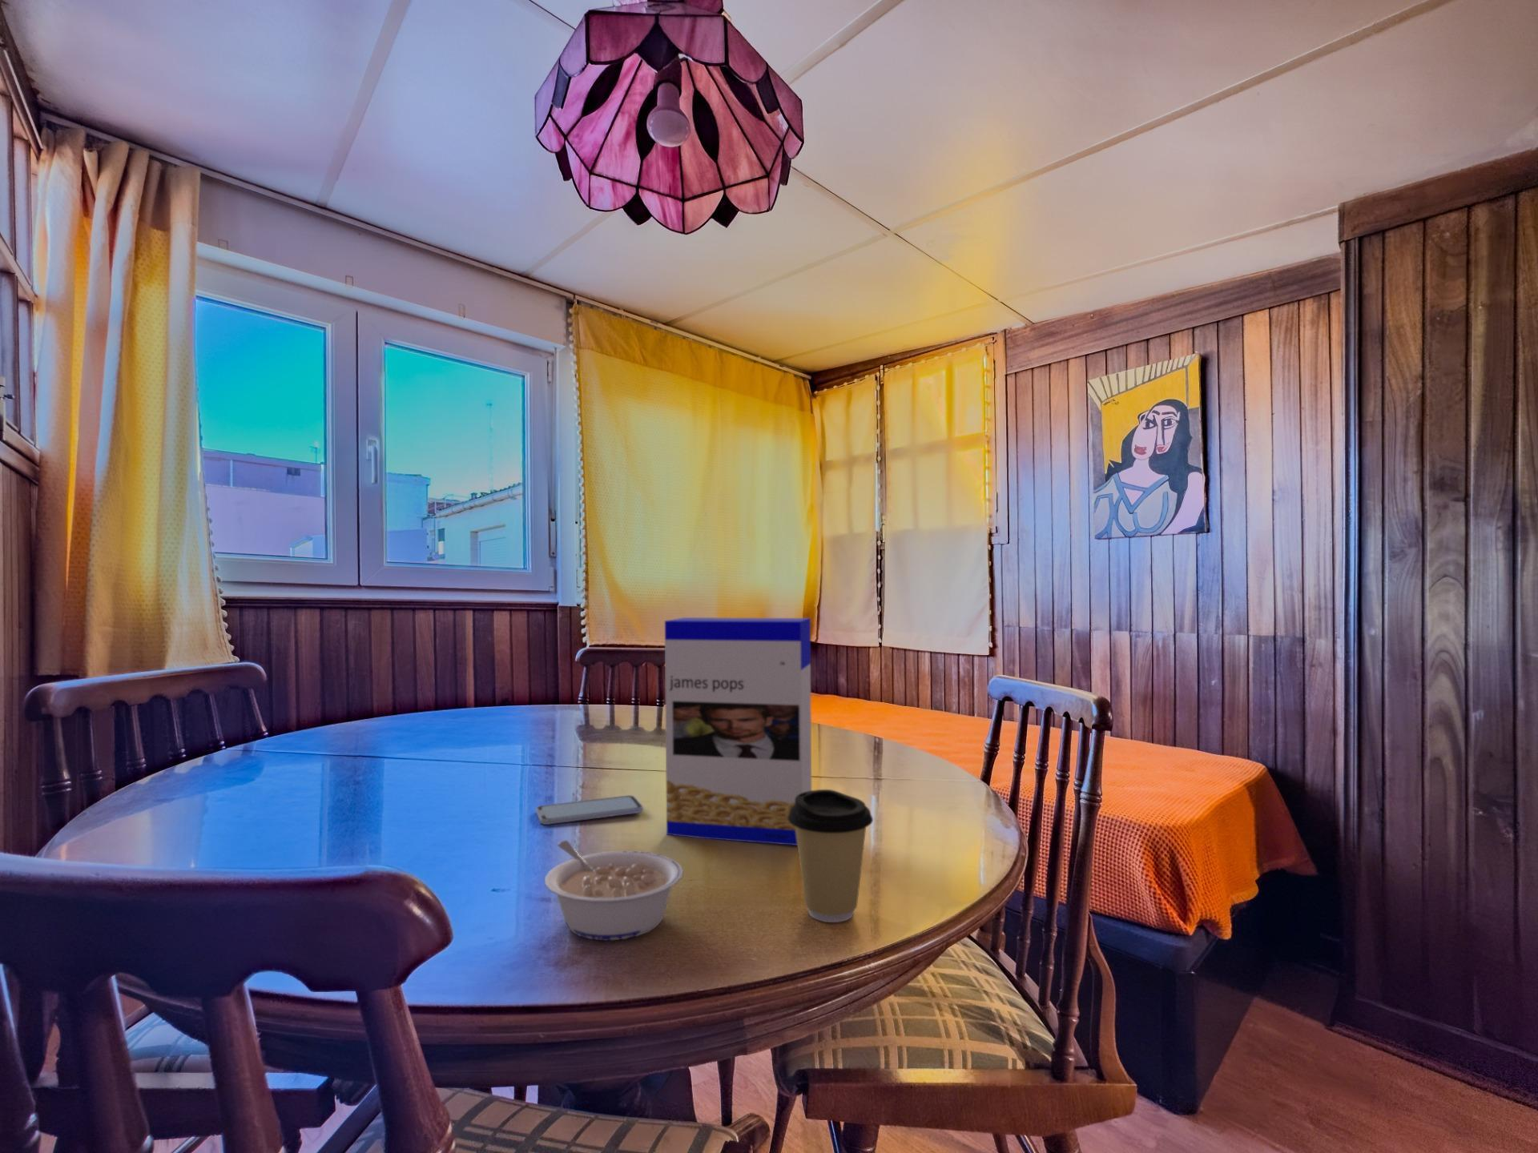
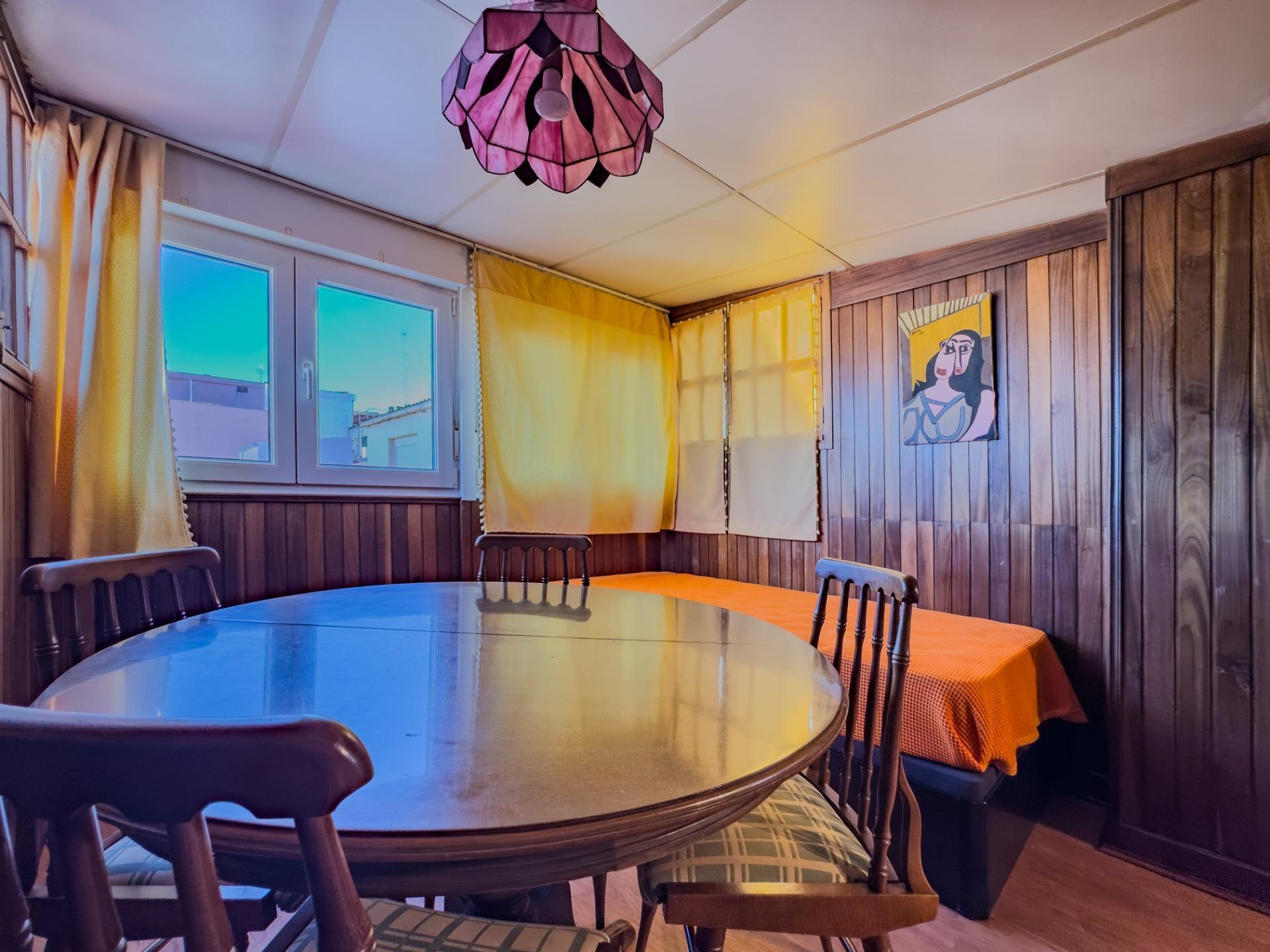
- cereal box (740, 724)
- coffee cup (830, 855)
- smartphone (590, 809)
- legume (609, 891)
